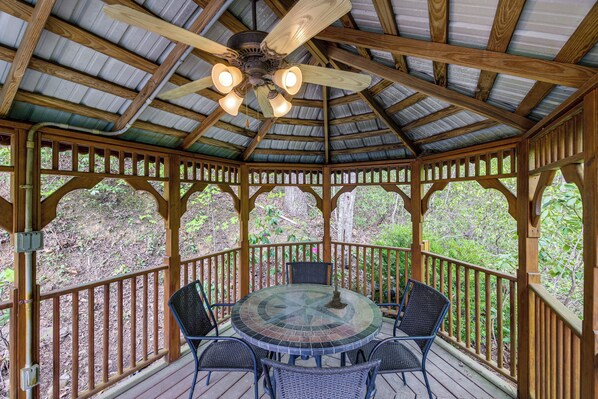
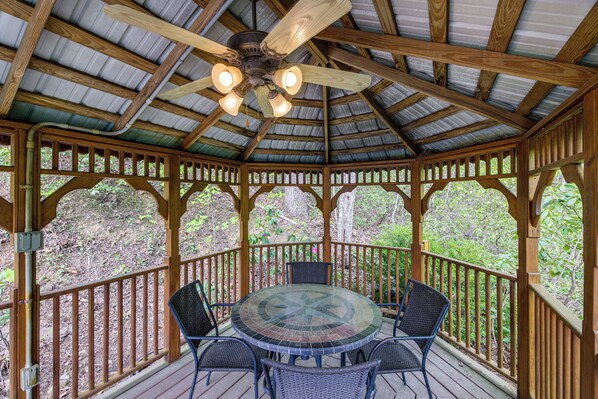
- candle holder (336, 287)
